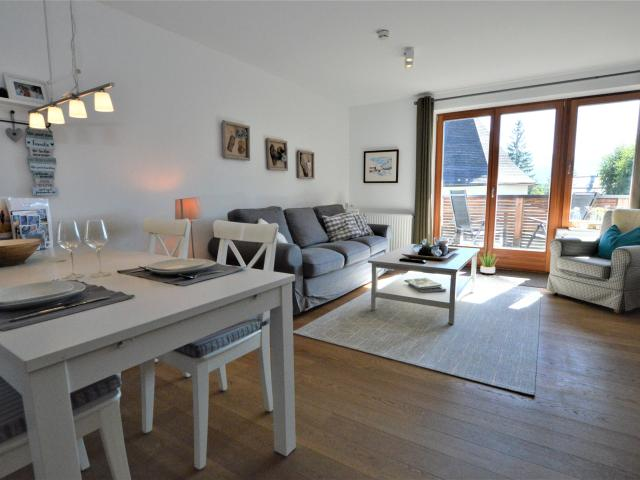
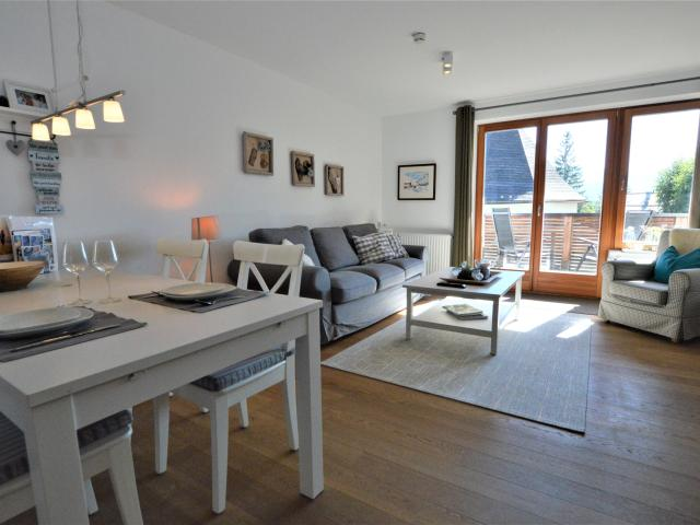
- potted plant (488, 261)
